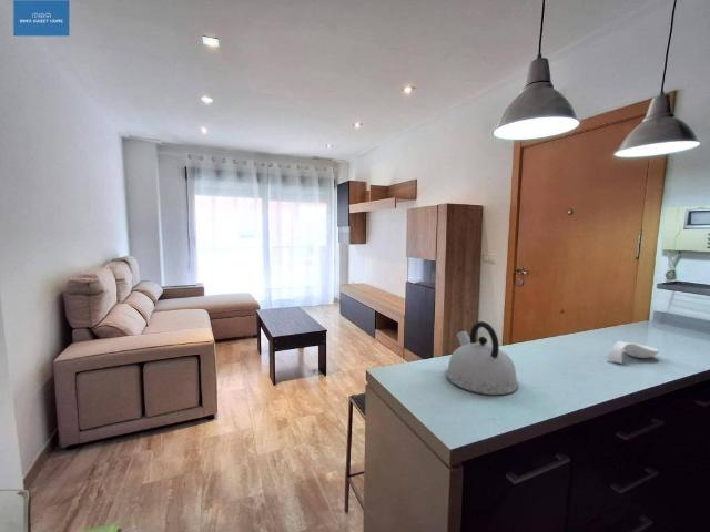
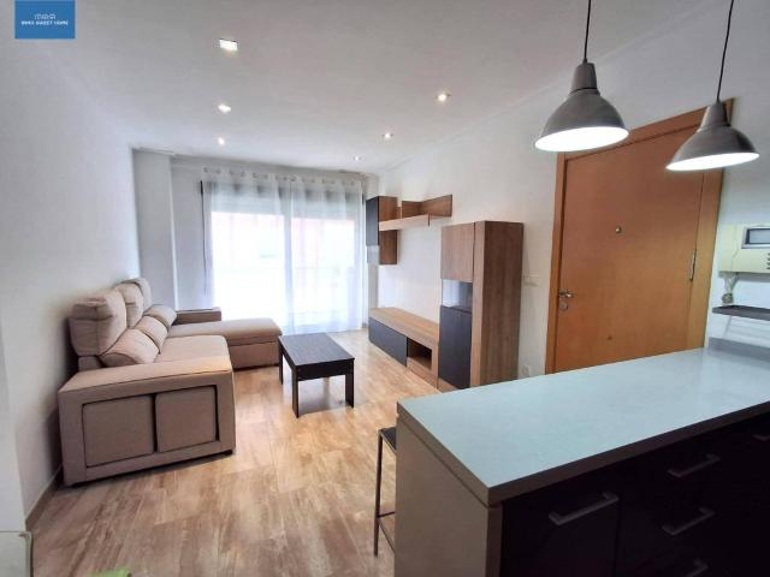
- kettle (479, 349)
- spoon rest (631, 349)
